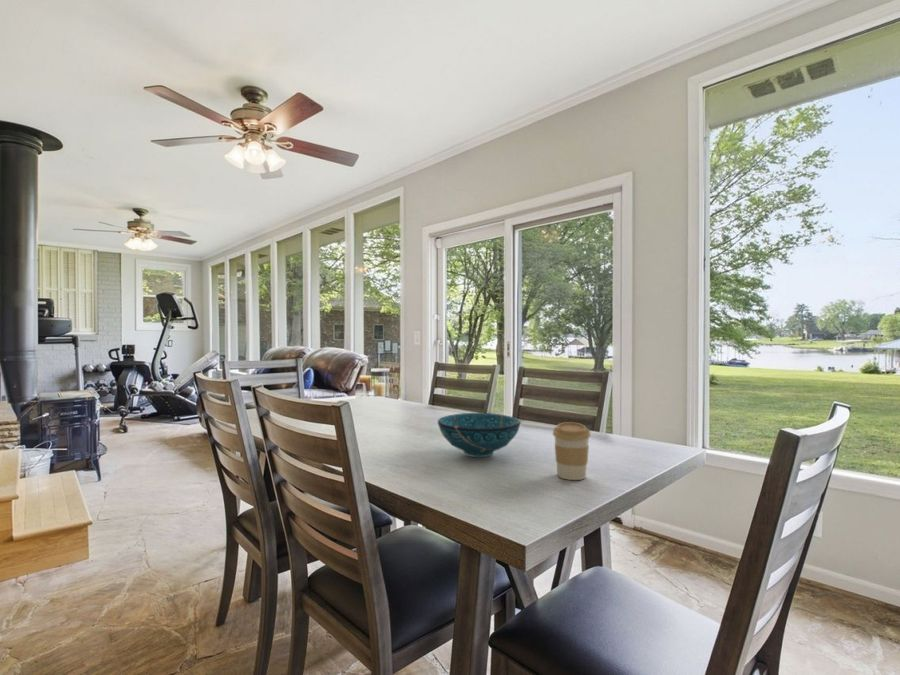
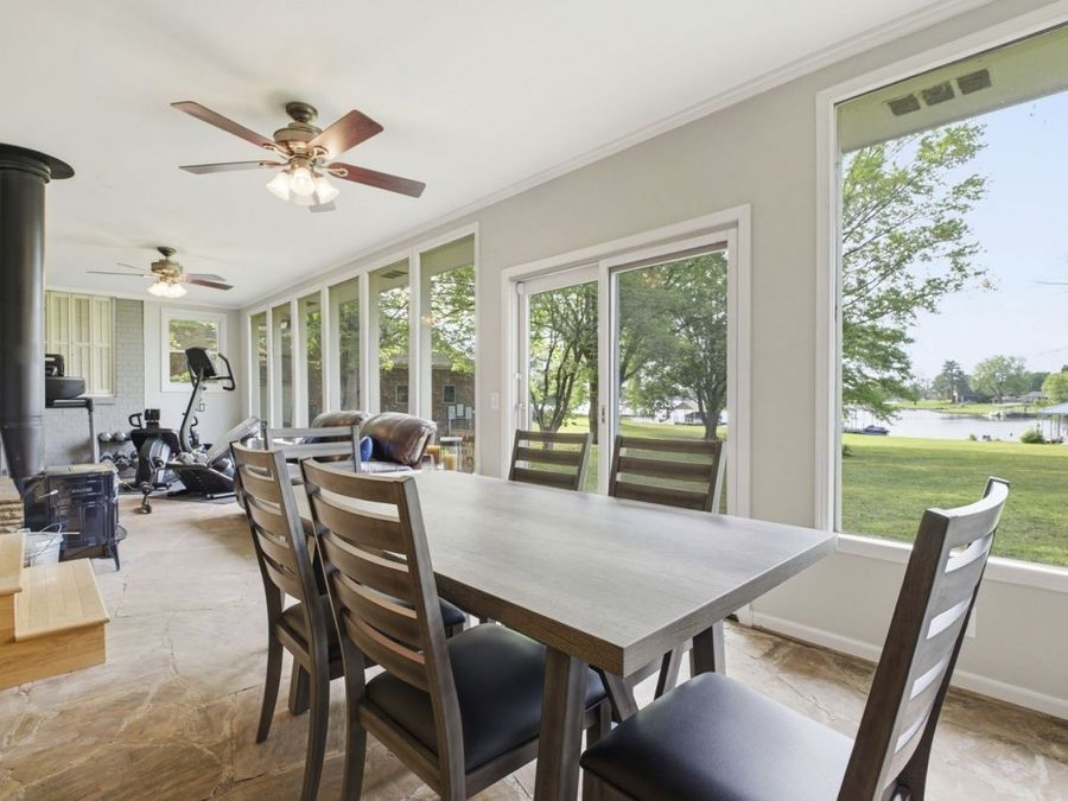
- coffee cup (571, 450)
- decorative bowl (478, 436)
